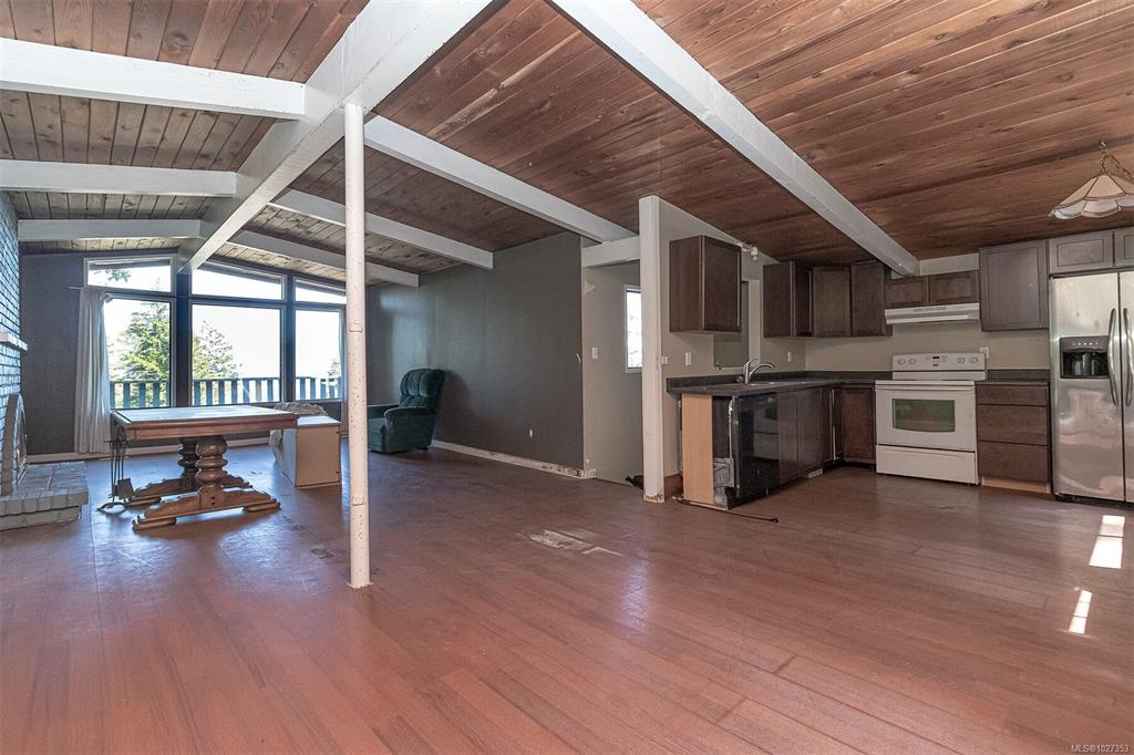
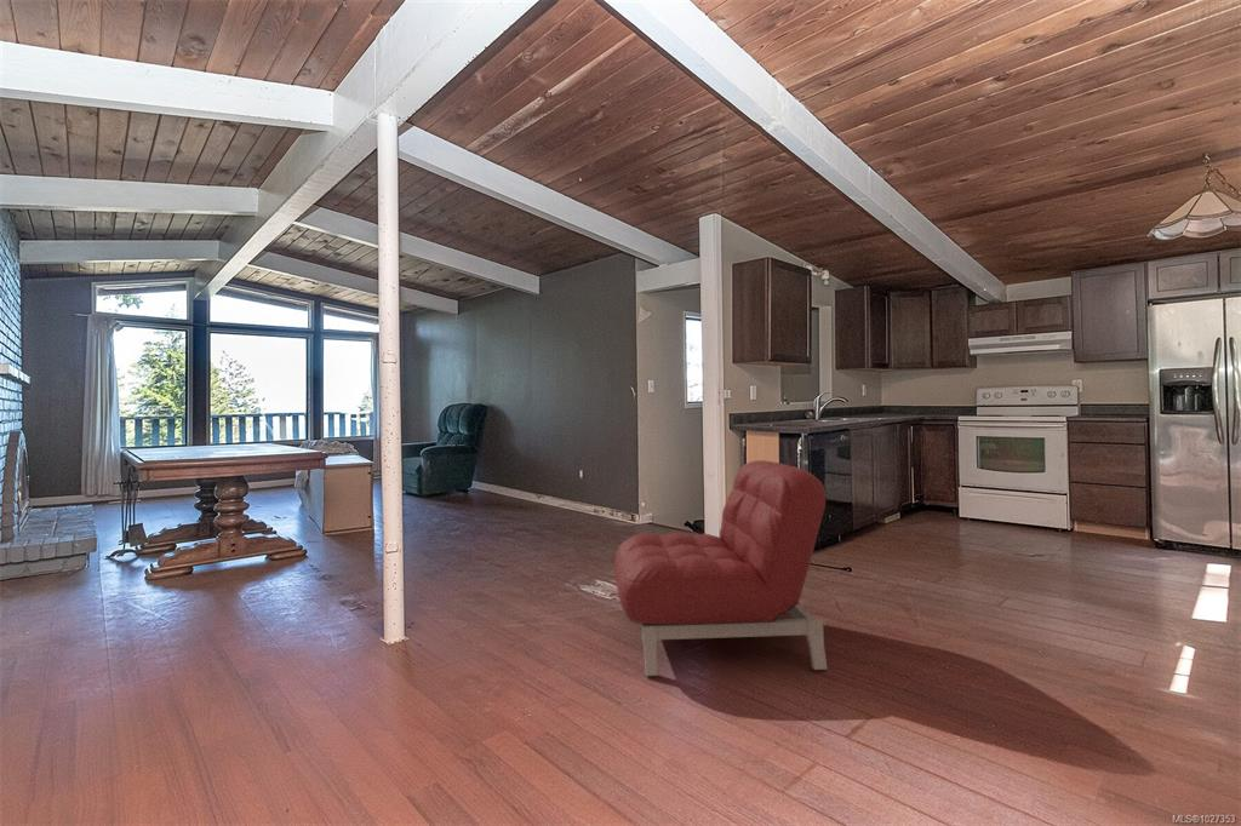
+ armchair (710, 550)
